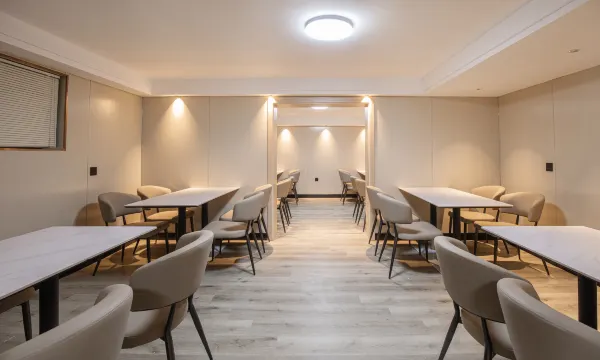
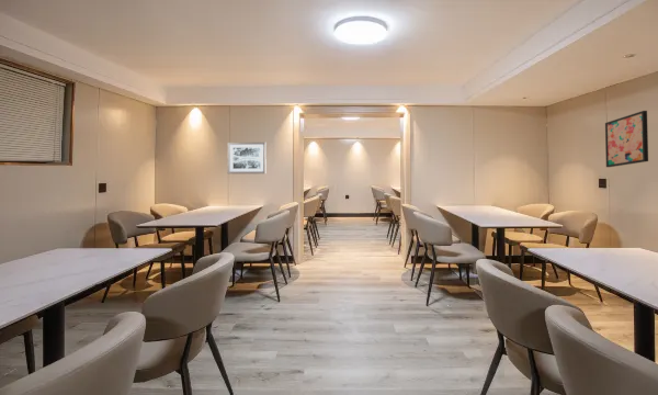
+ wall art (625, 140)
+ wall art (247, 158)
